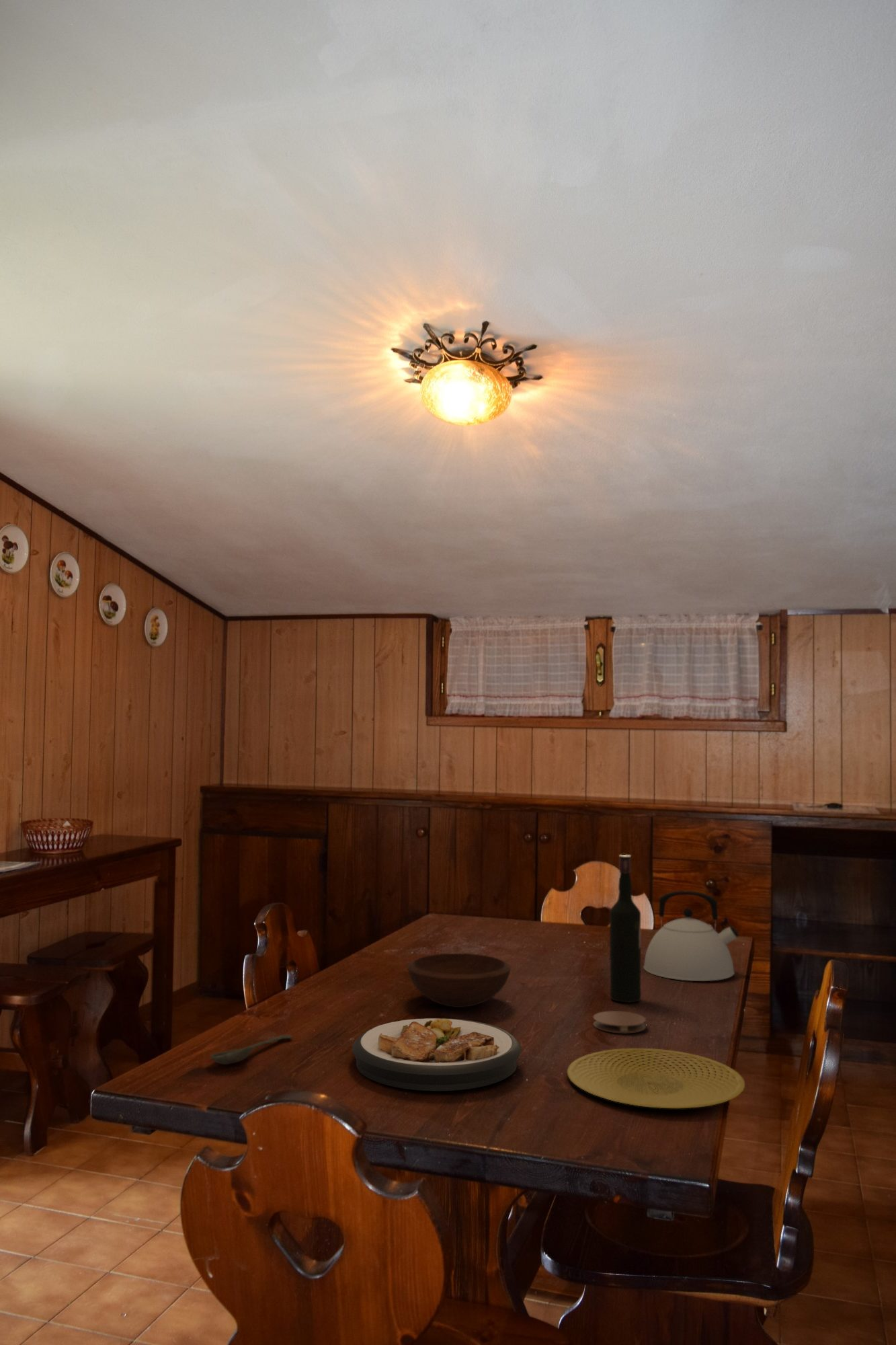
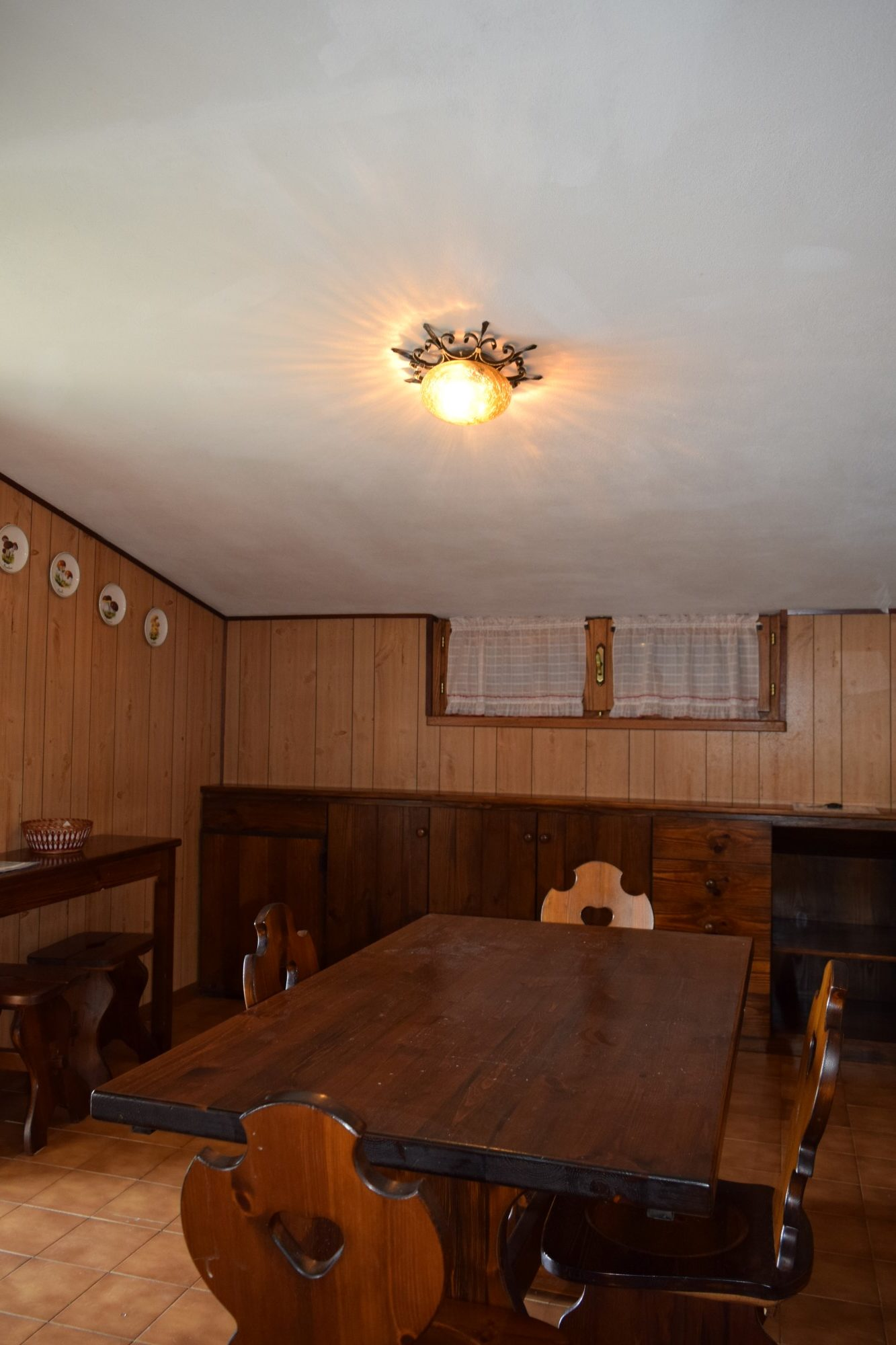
- spoon (256, 1044)
- plate (436, 1044)
- bowl (458, 983)
- kettle (690, 931)
- coaster (619, 1022)
- plate (654, 1078)
- wine bottle (625, 927)
